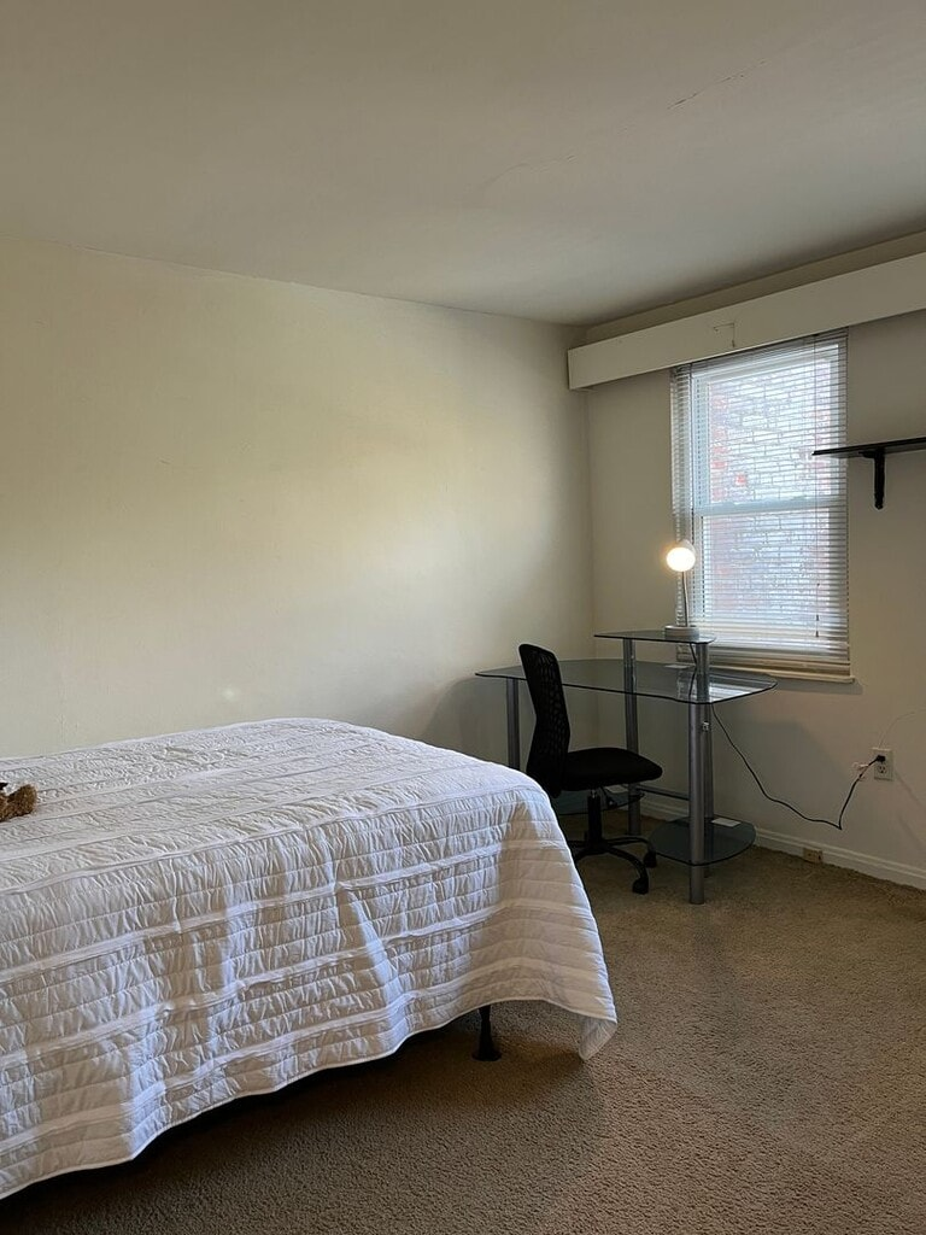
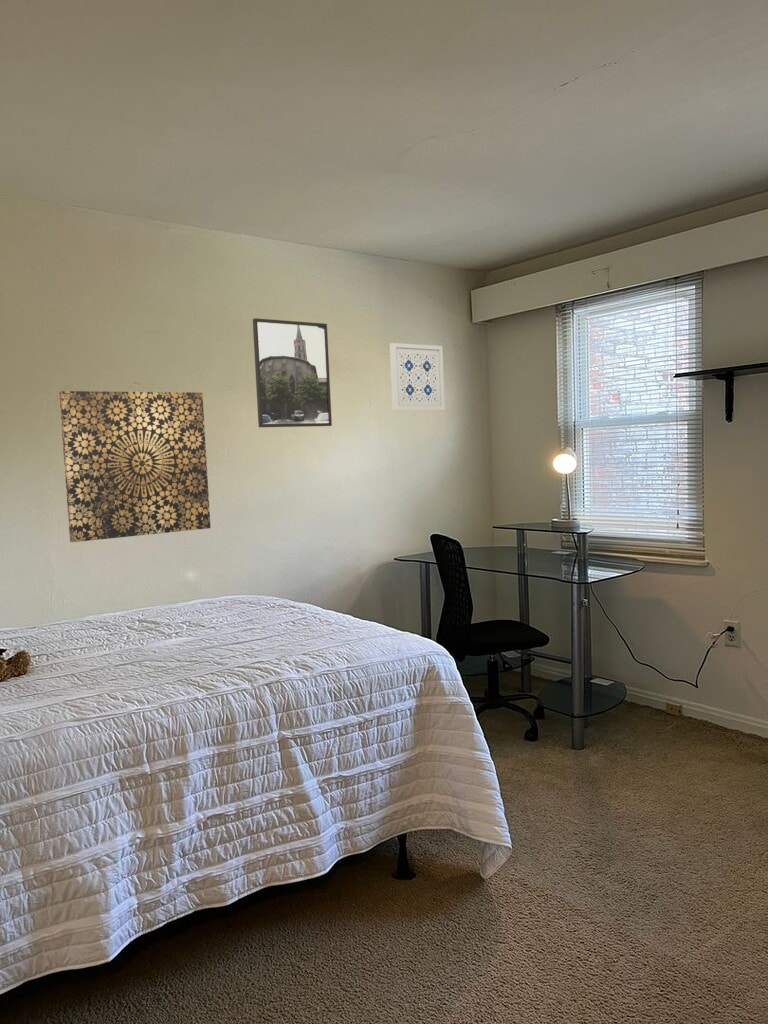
+ wall art (139, 463)
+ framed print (293, 374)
+ wall art (417, 377)
